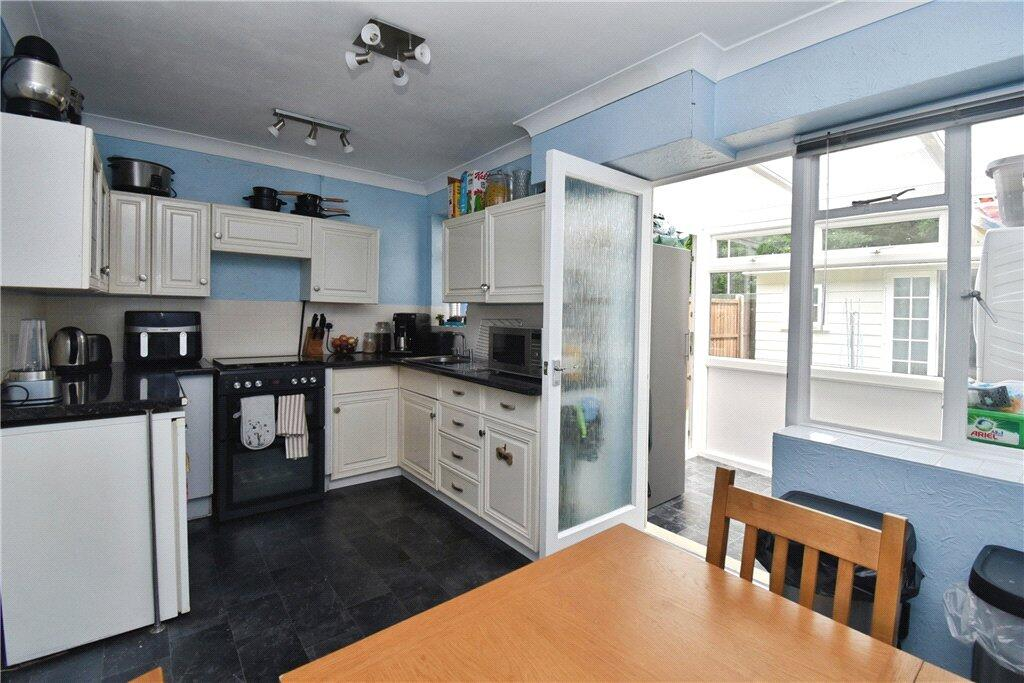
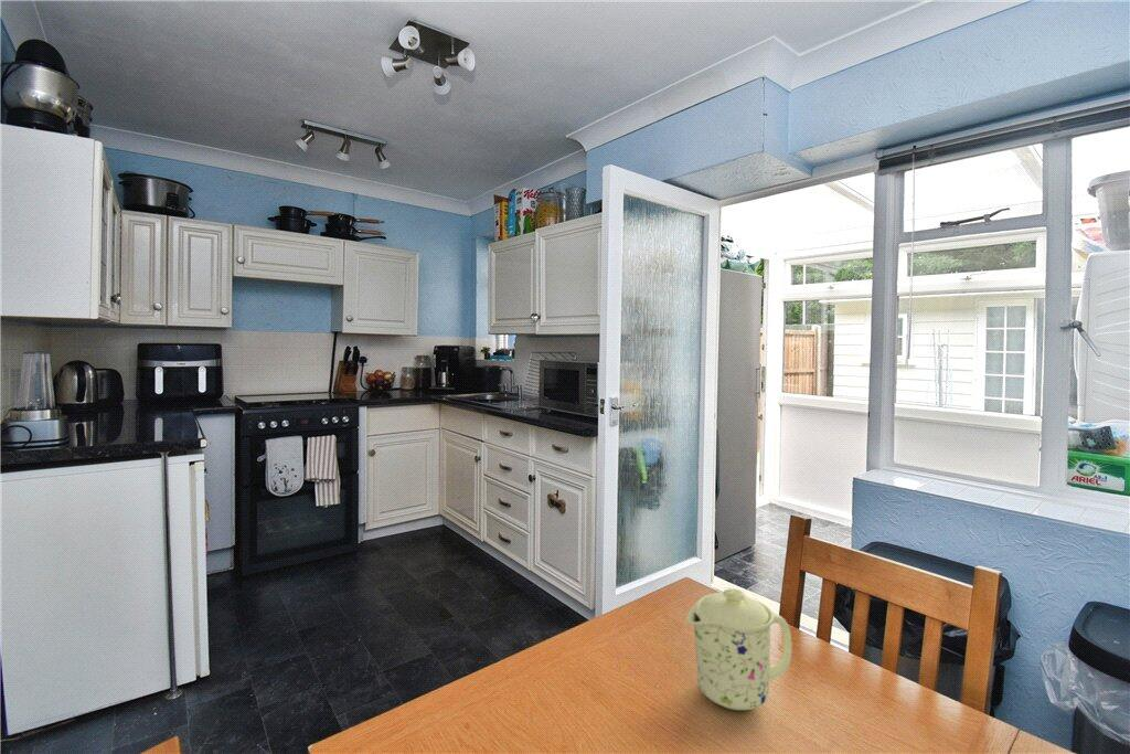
+ mug (738, 644)
